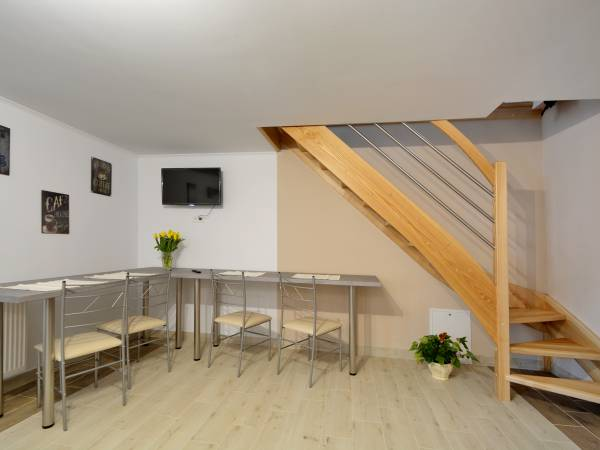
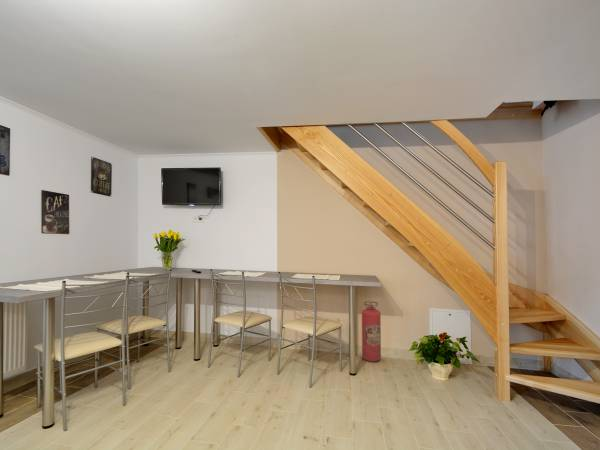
+ fire extinguisher (371, 330)
